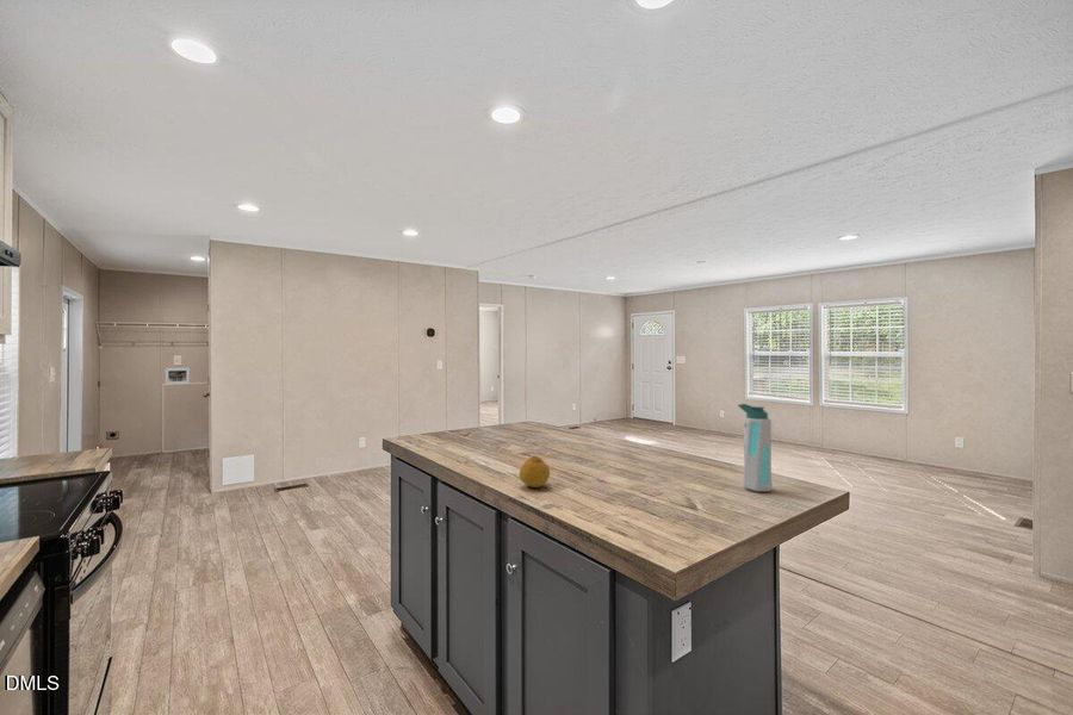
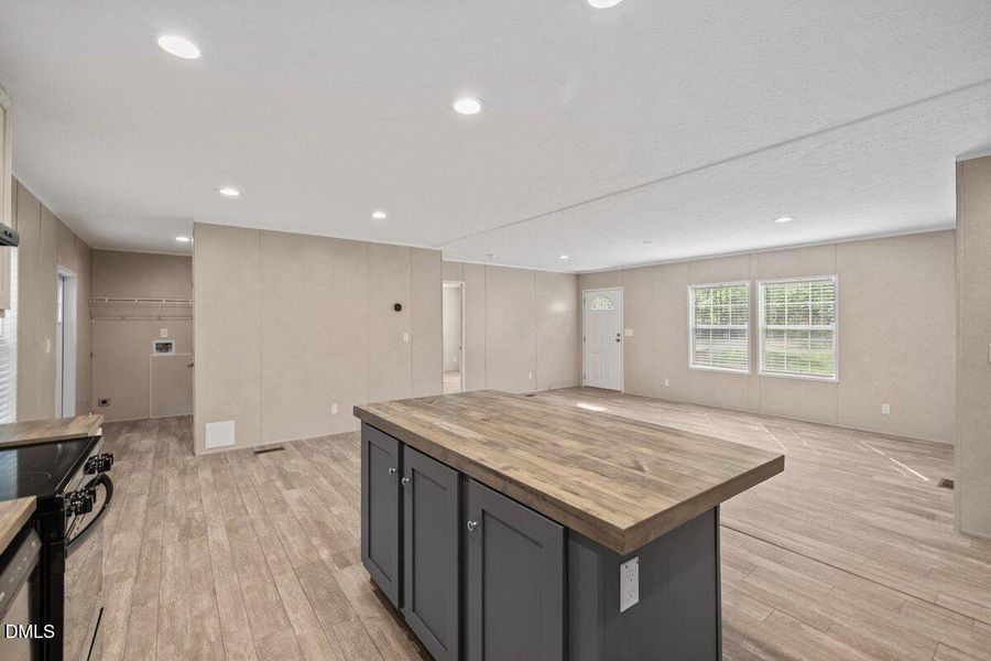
- fruit (534, 471)
- water bottle (755, 446)
